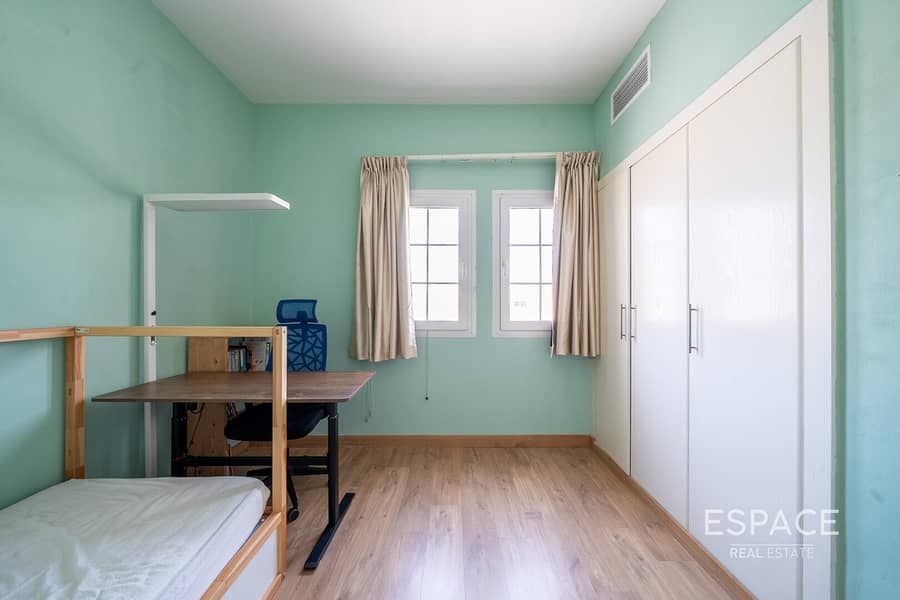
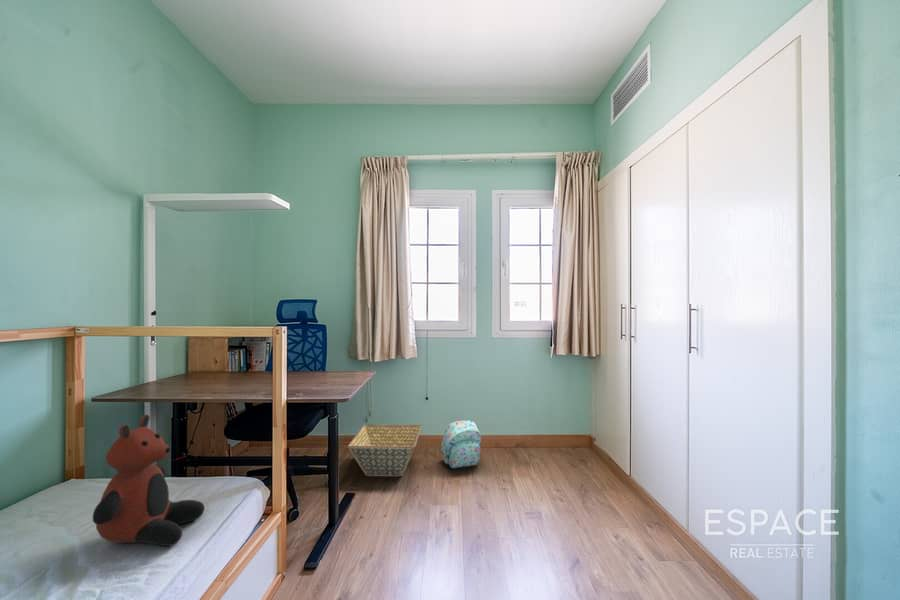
+ backpack (461, 441)
+ basket (387, 451)
+ teddy bear (152, 476)
